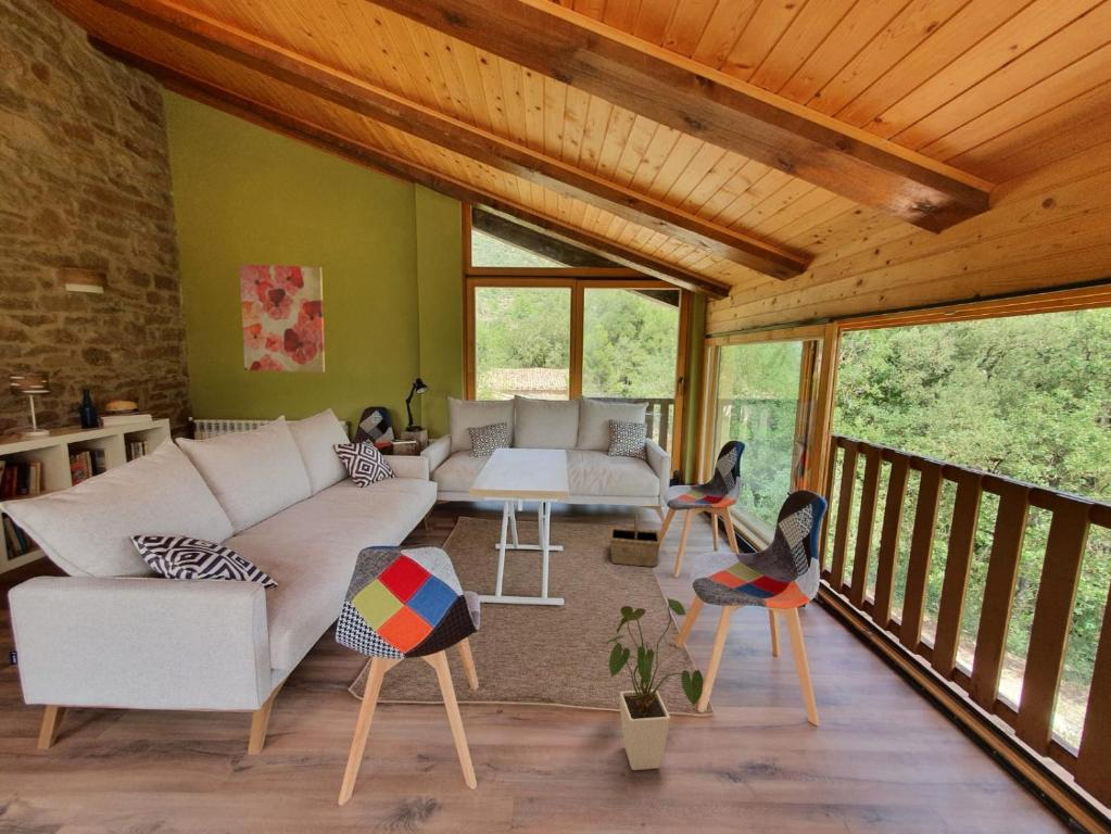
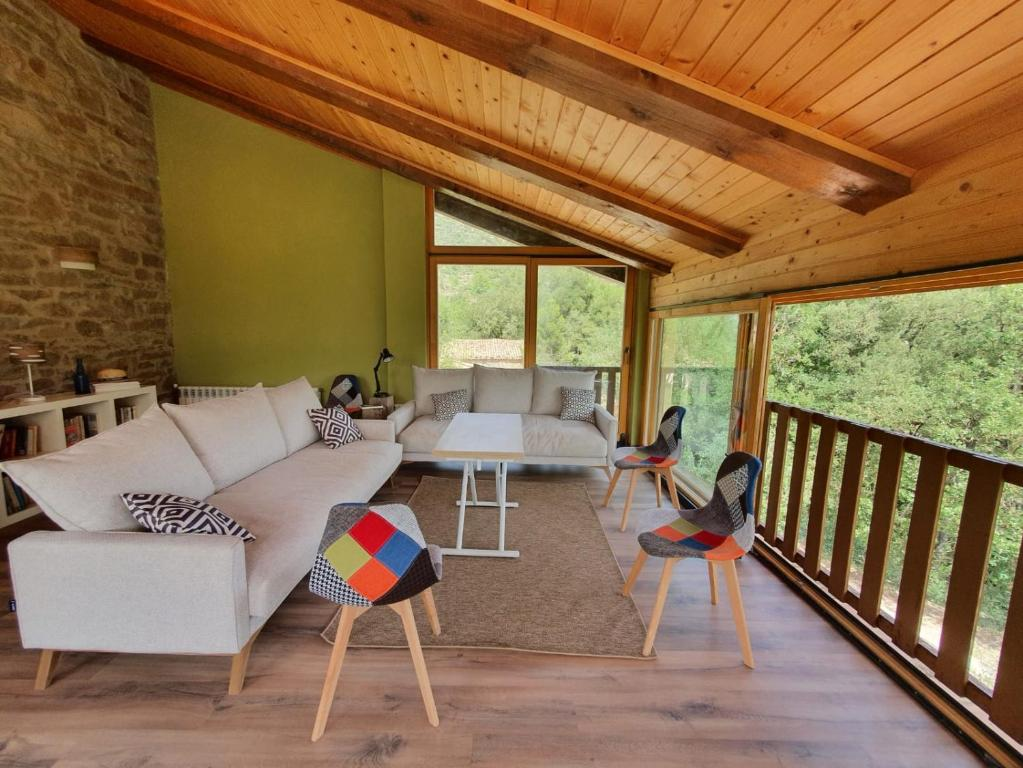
- house plant (655, 688)
- basket (634, 536)
- wall art (282, 318)
